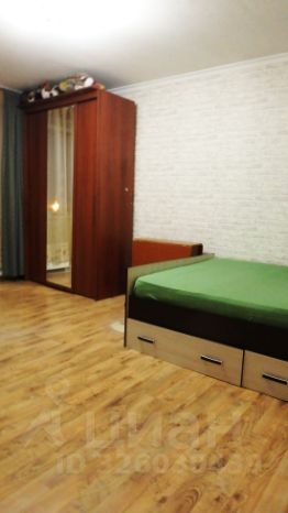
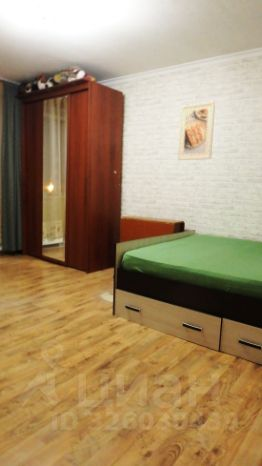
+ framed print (195, 131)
